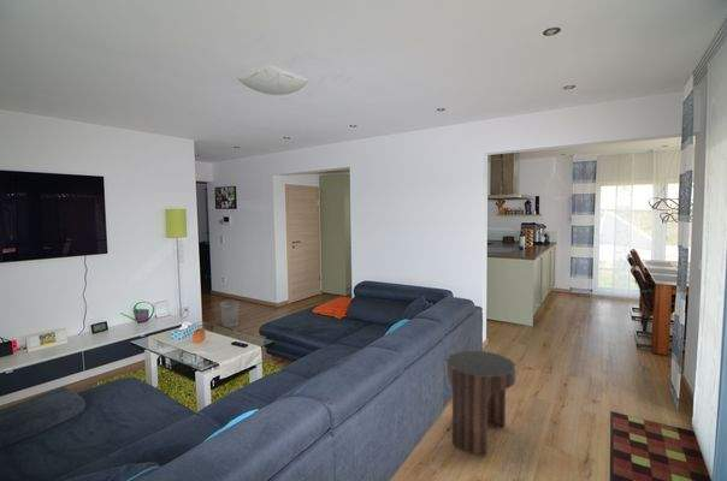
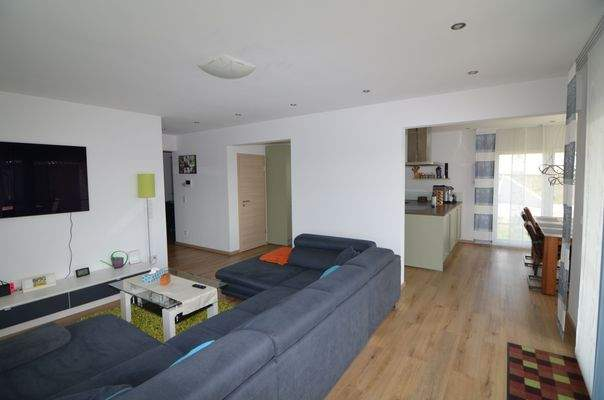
- side table (479, 398)
- wastebasket (230, 313)
